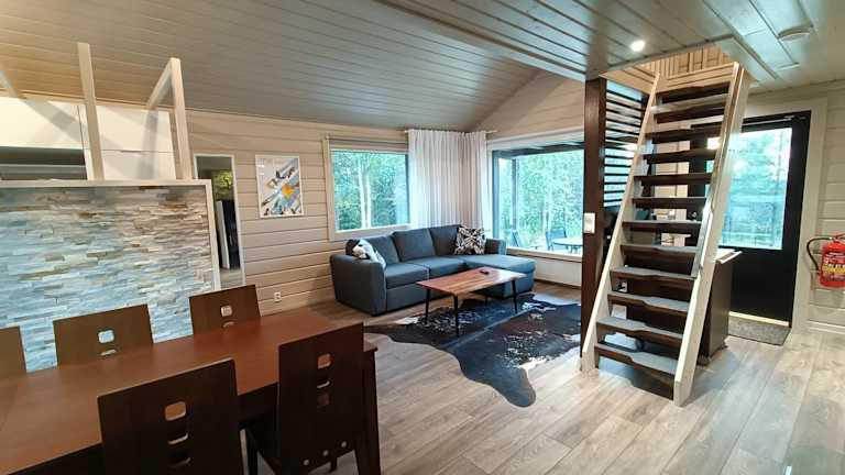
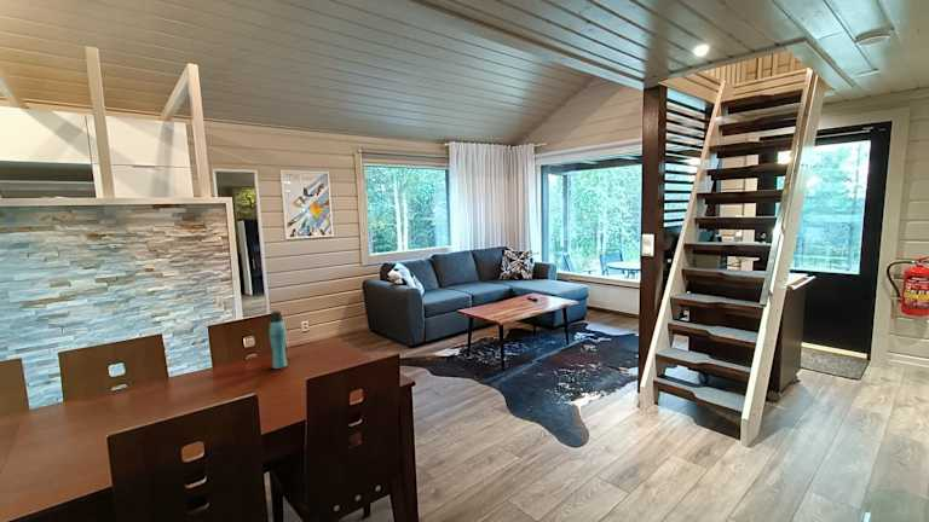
+ bottle (277, 338)
